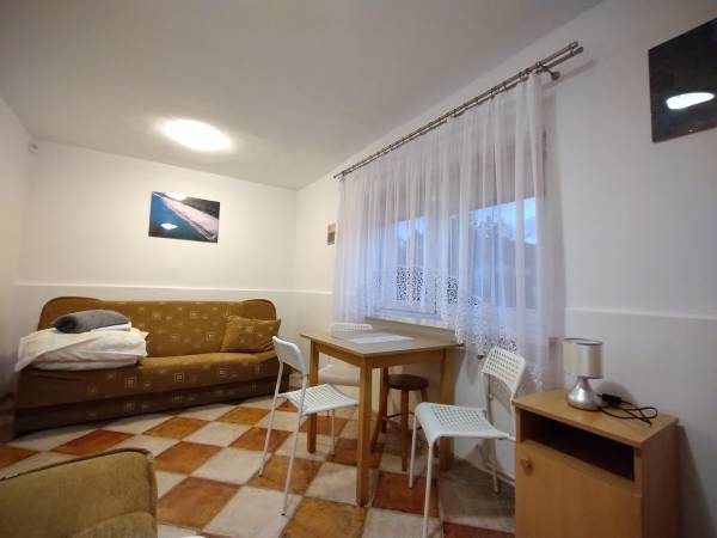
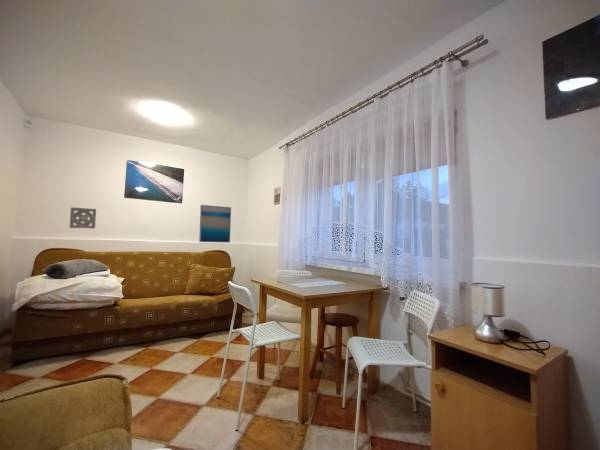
+ wall ornament (83, 218)
+ wall art (215, 224)
